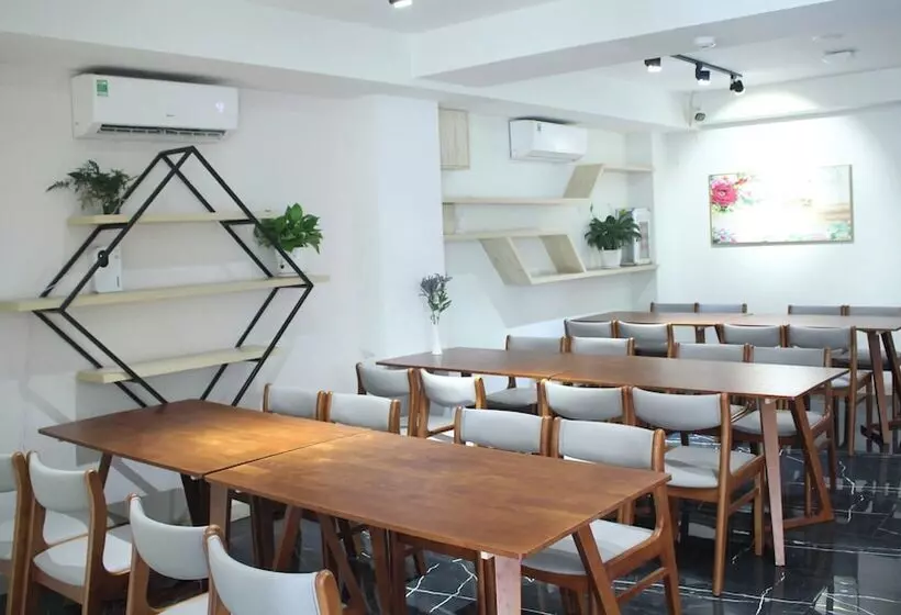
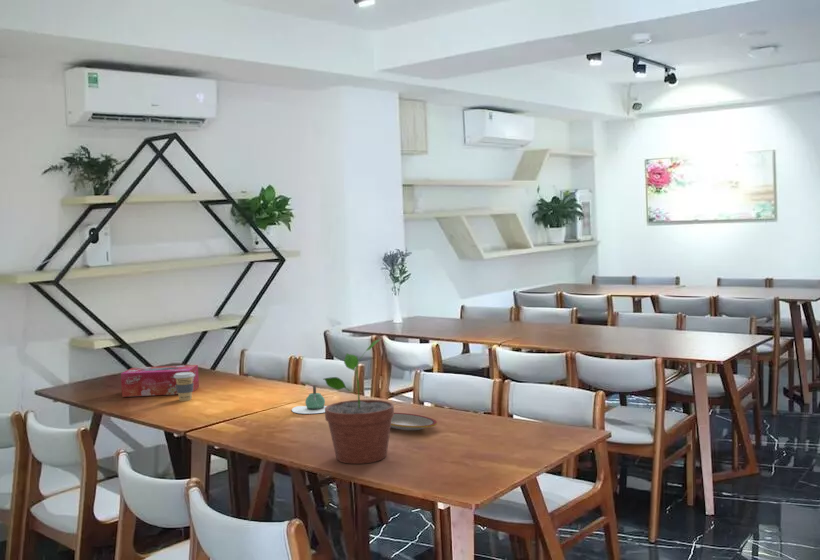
+ teapot (314, 396)
+ plate (404, 422)
+ potted plant (358, 398)
+ coffee cup (184, 386)
+ tissue box (160, 380)
